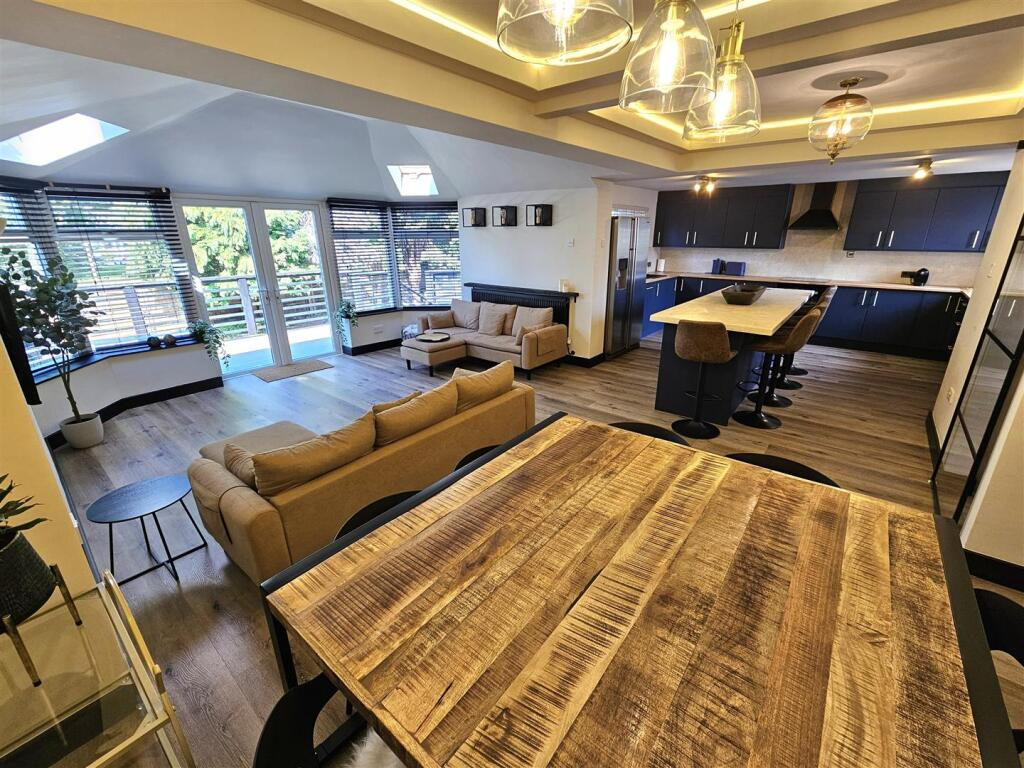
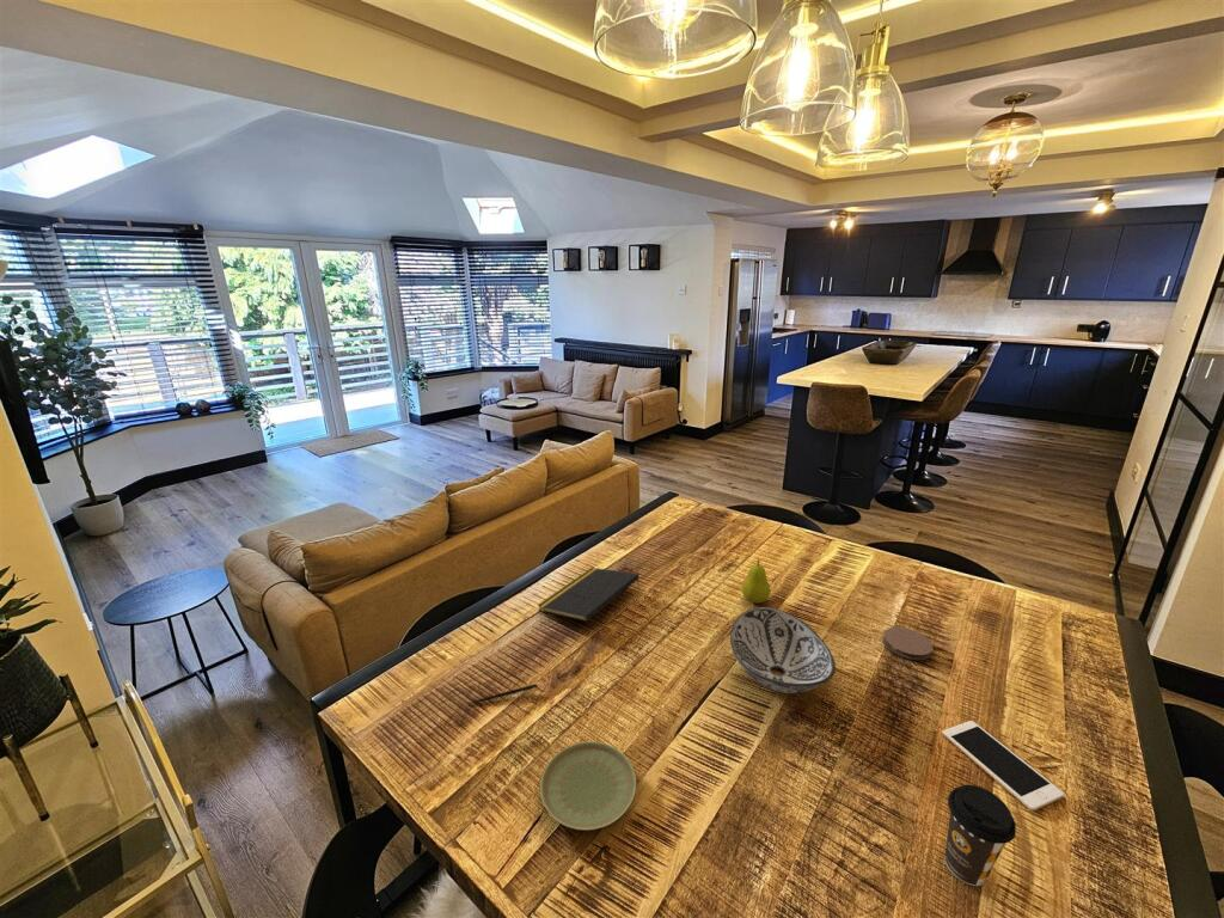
+ plate (588, 785)
+ coffee cup (973, 837)
+ coaster (907, 642)
+ notepad (589, 592)
+ decorative bowl (779, 657)
+ pen (502, 693)
+ cell phone (998, 761)
+ fruit (757, 579)
